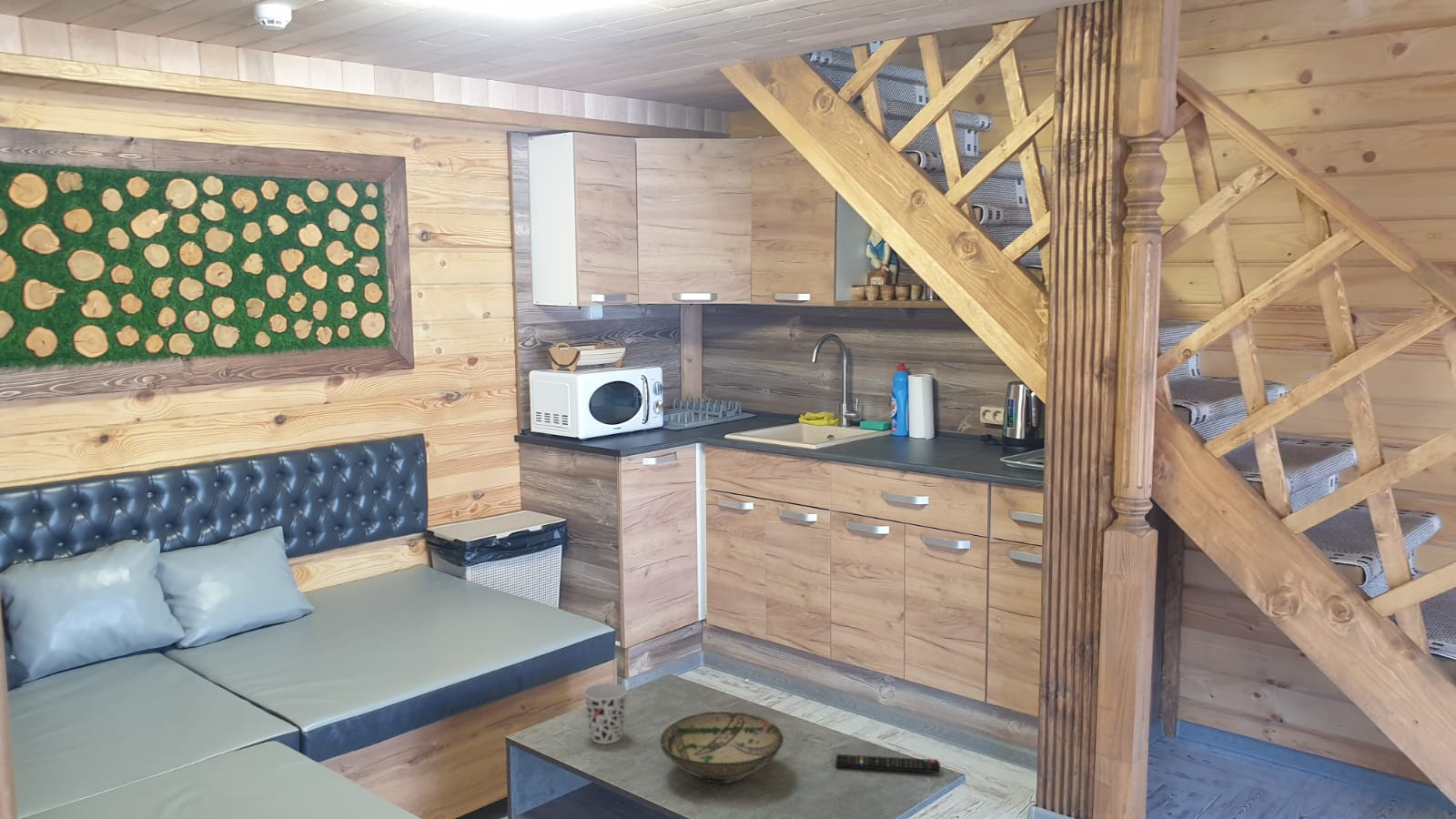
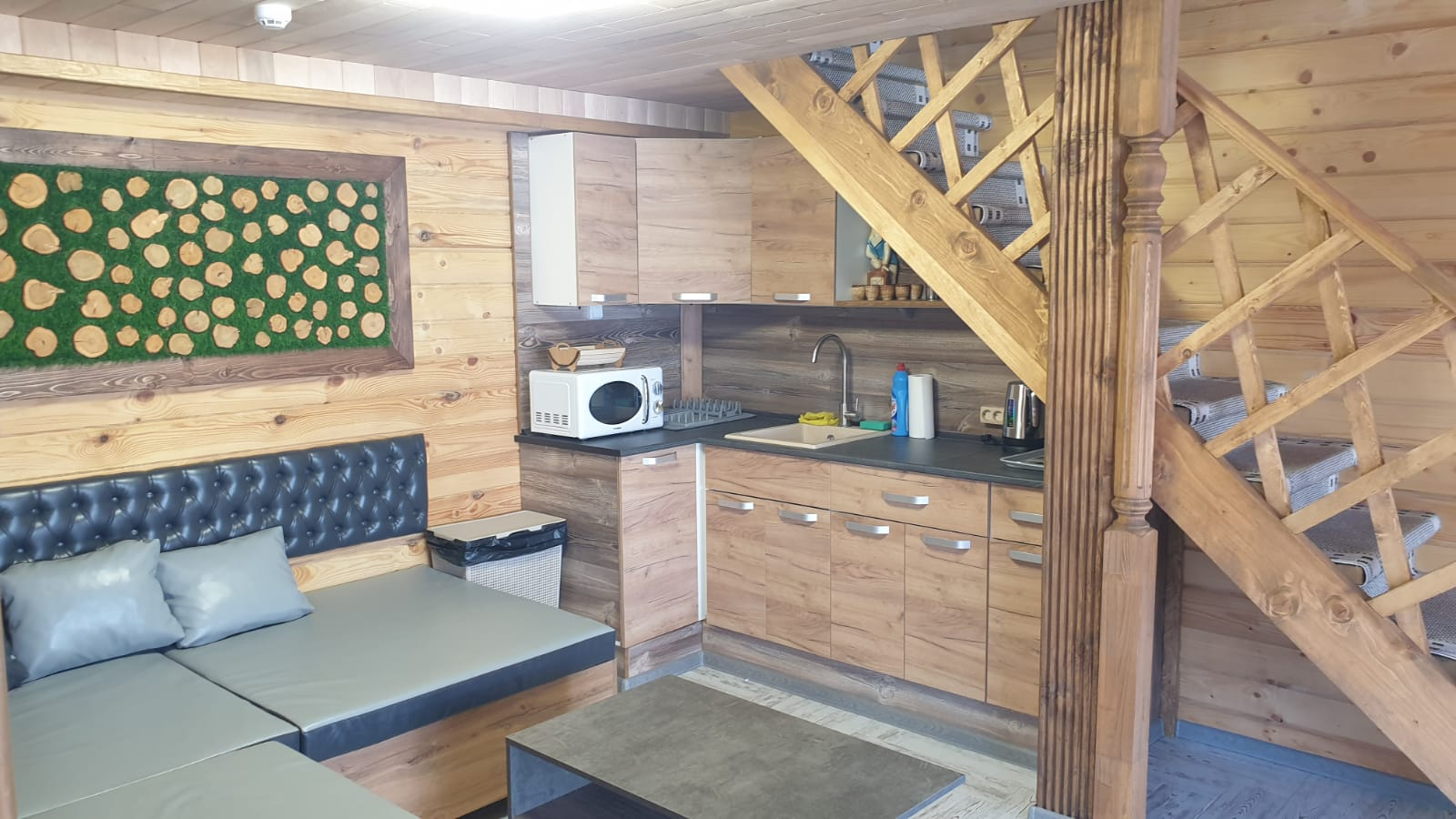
- remote control (887, 764)
- bowl (722, 753)
- cup (606, 714)
